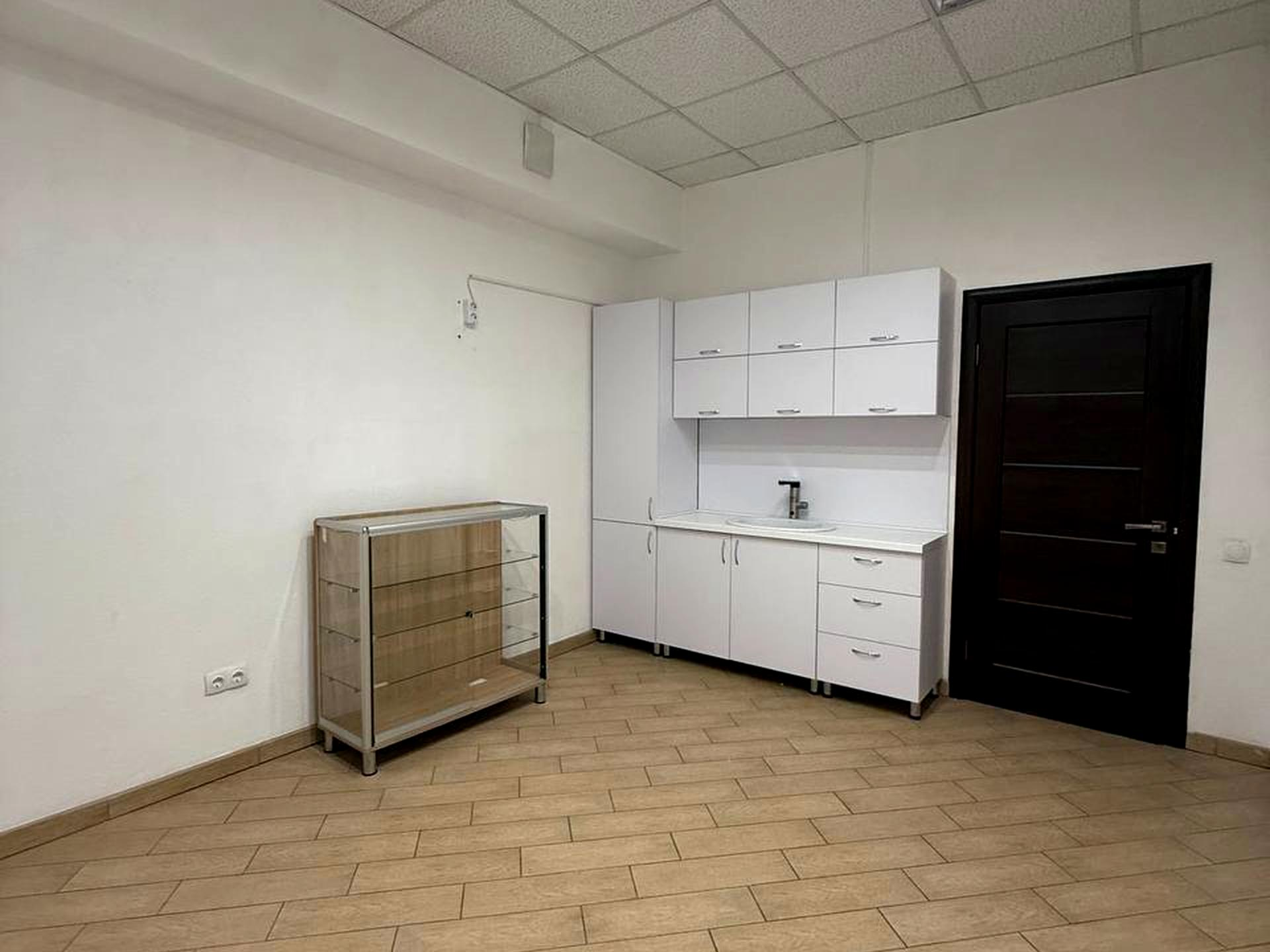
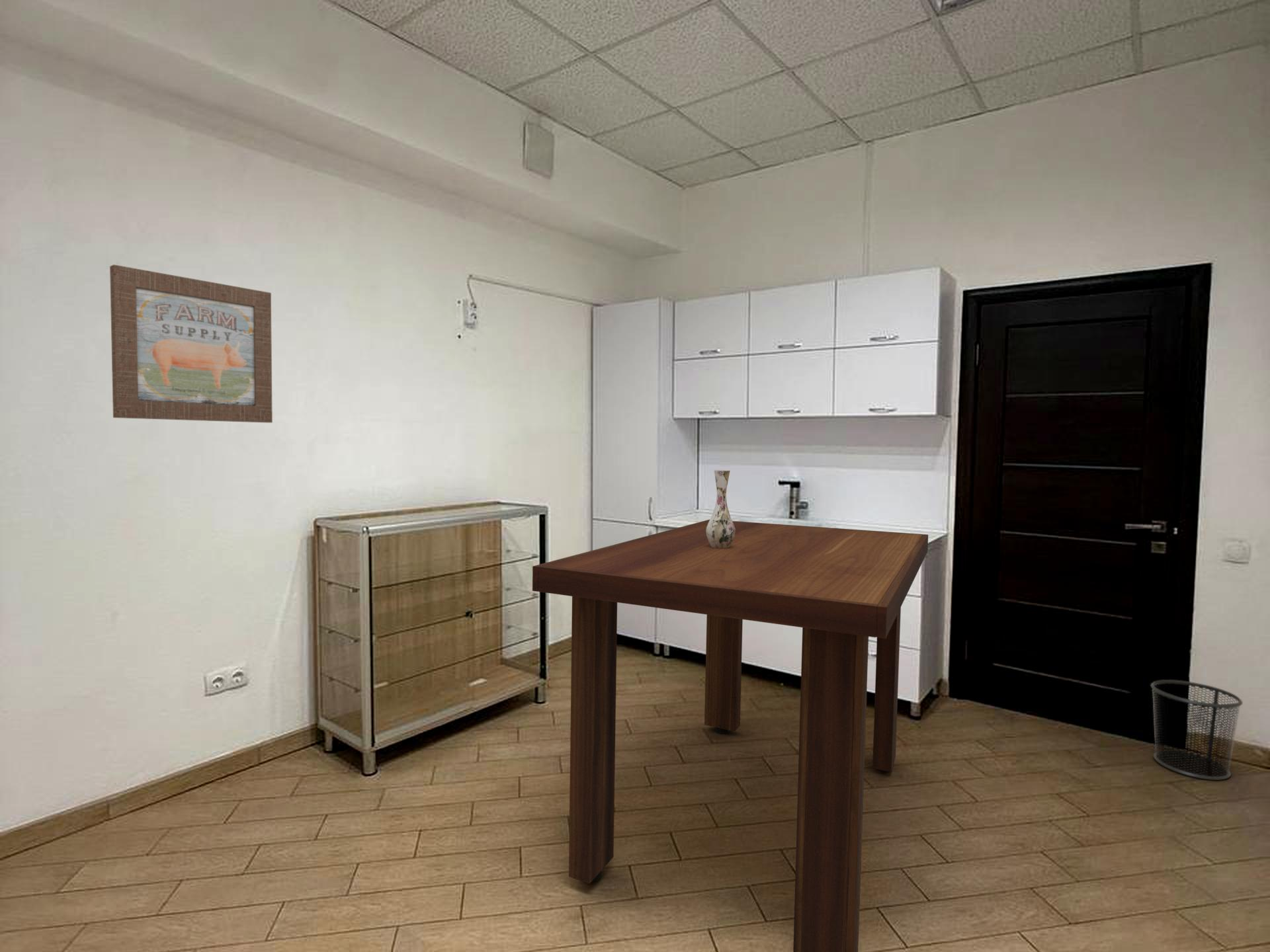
+ vase (721, 508)
+ waste bin (1193, 729)
+ wall art (197, 350)
+ dining table (741, 679)
